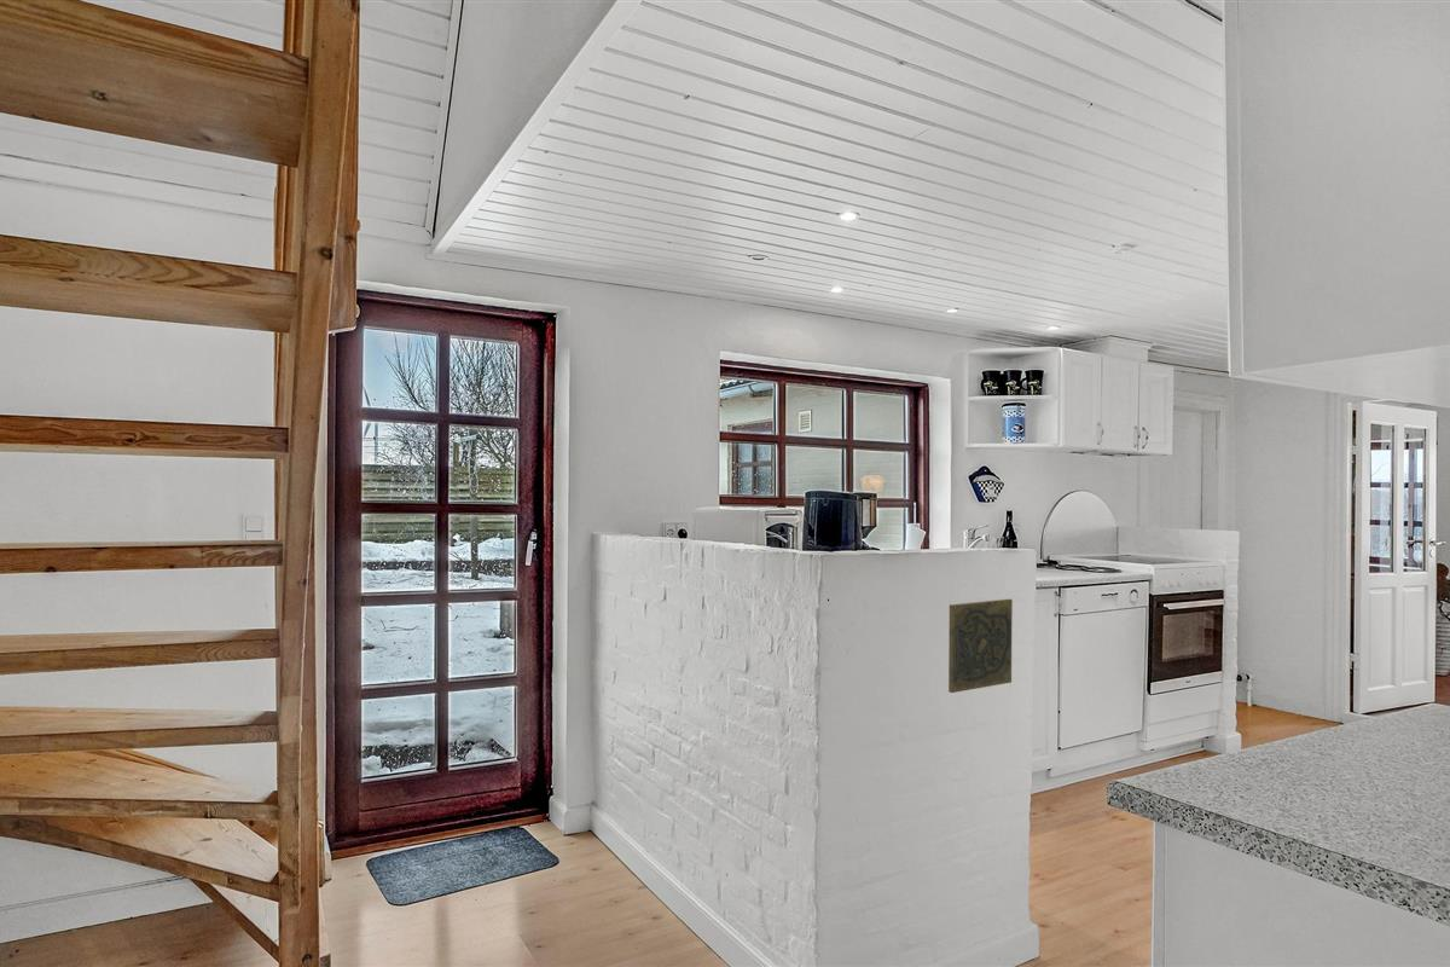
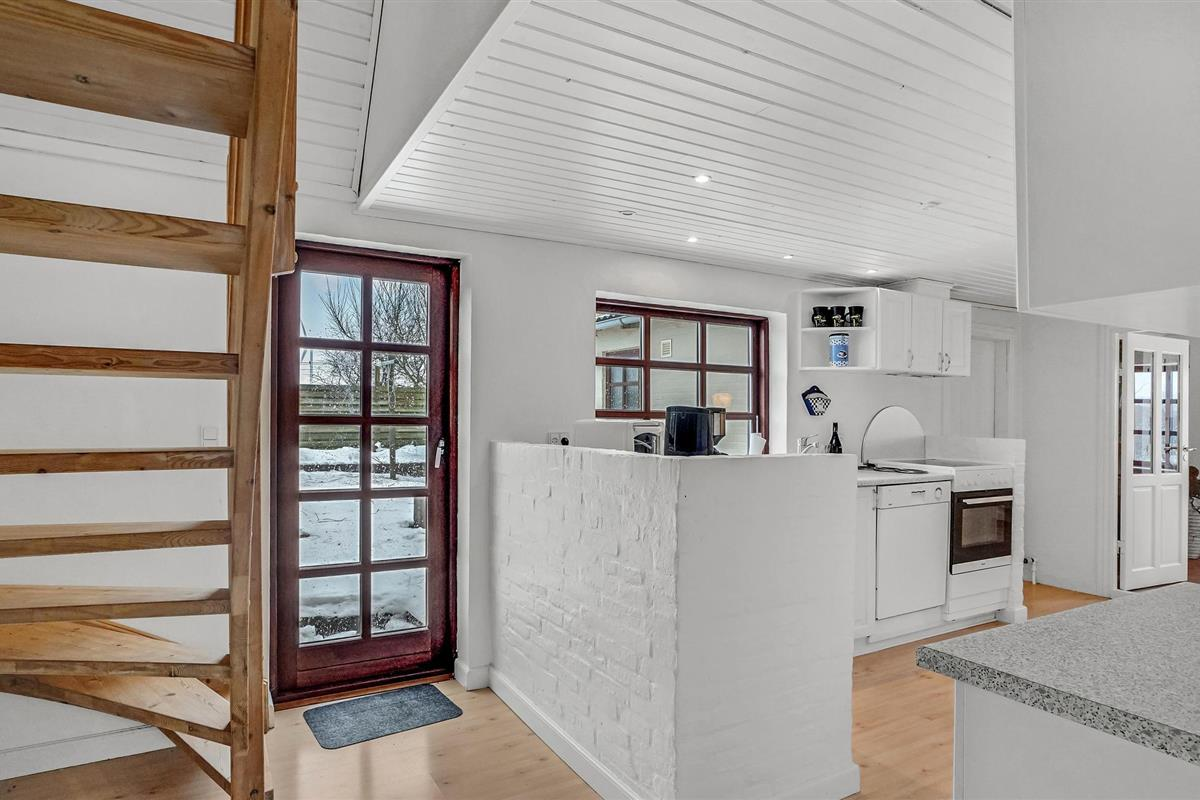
- decorative tile (980, 644)
